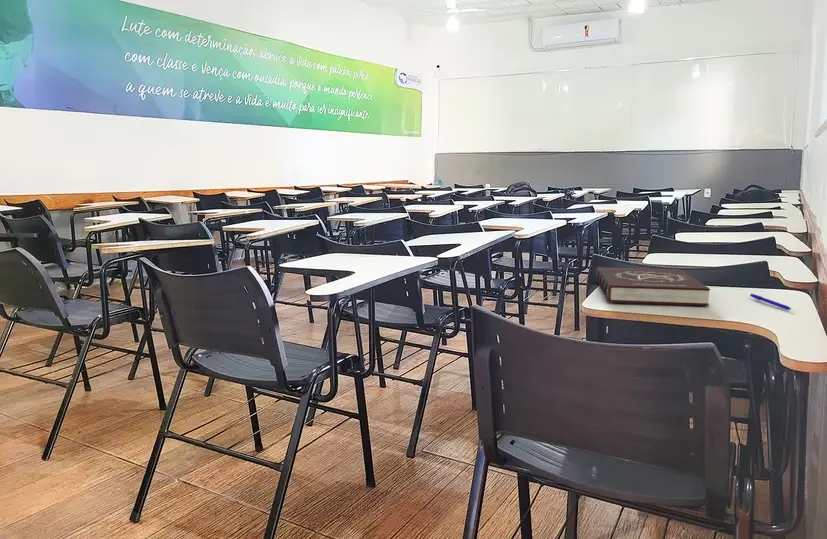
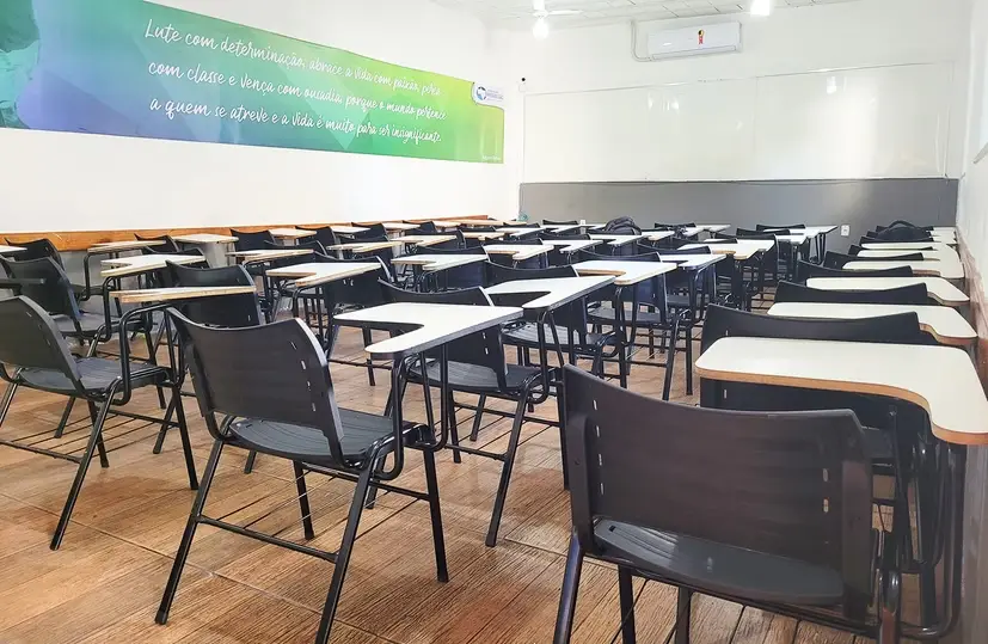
- pen (770, 301)
- book (645, 284)
